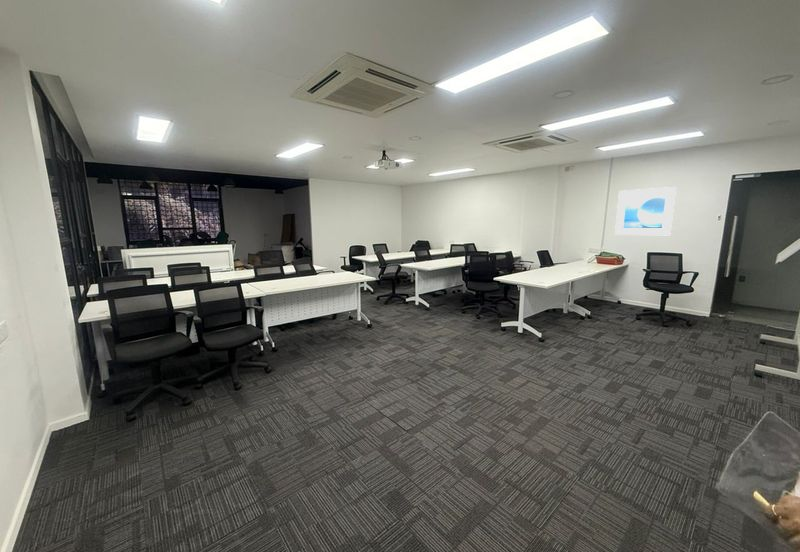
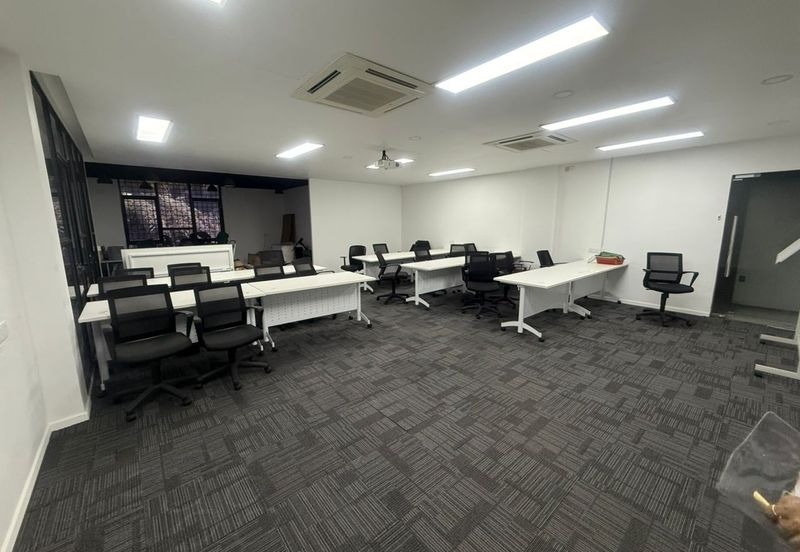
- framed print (643, 212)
